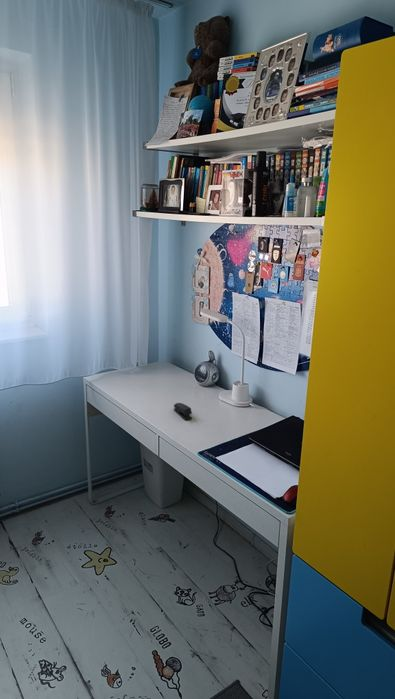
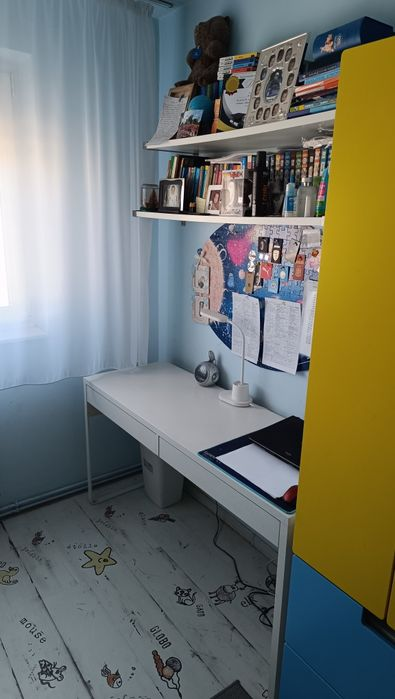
- stapler (182, 408)
